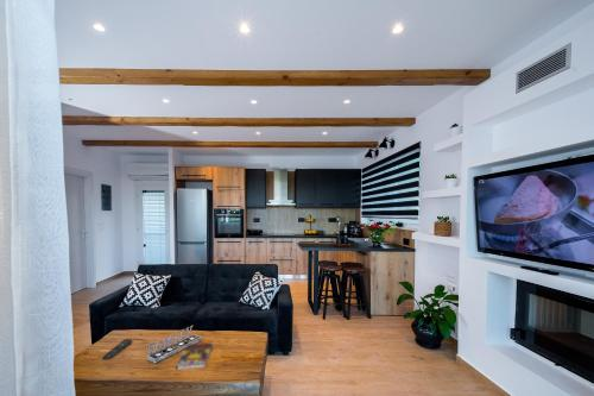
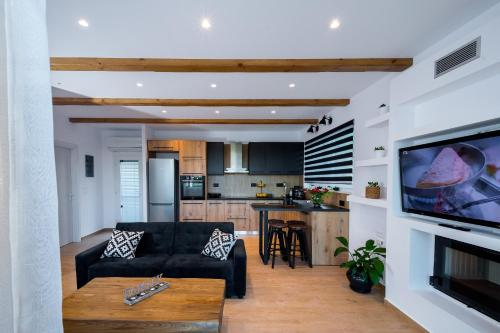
- book (195, 354)
- remote control (118, 348)
